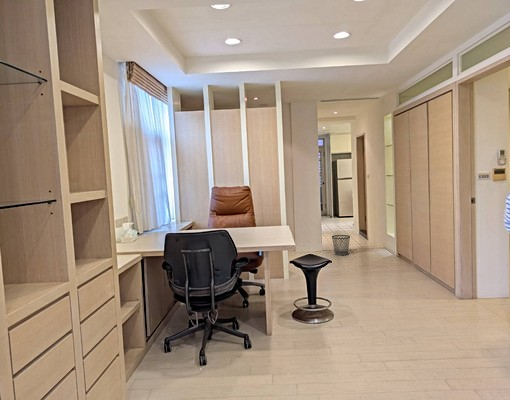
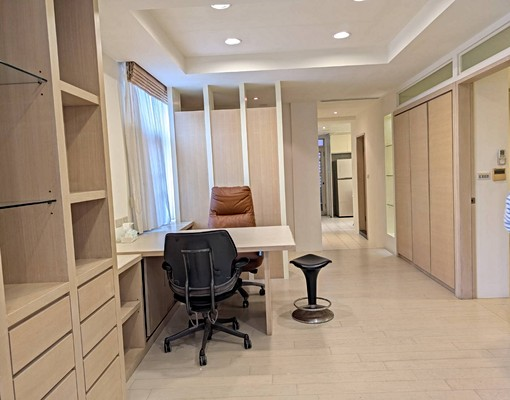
- wastebasket (341, 245)
